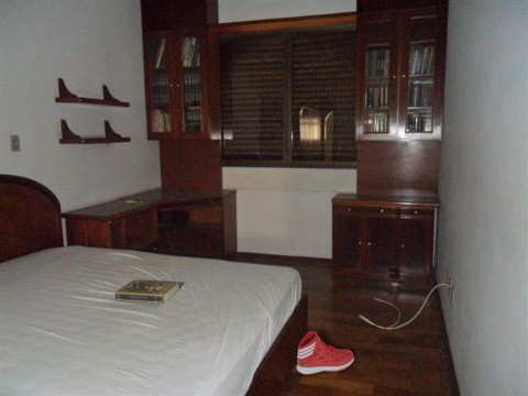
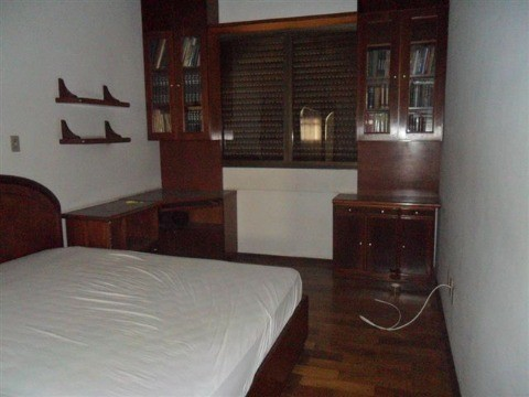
- sneaker (326, 349)
- book (147, 290)
